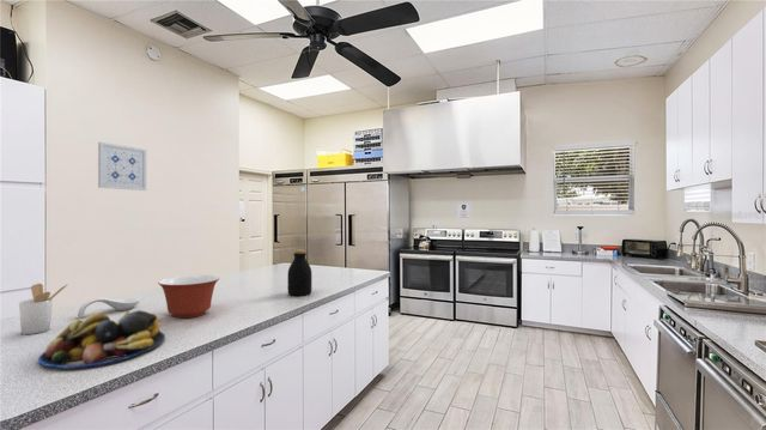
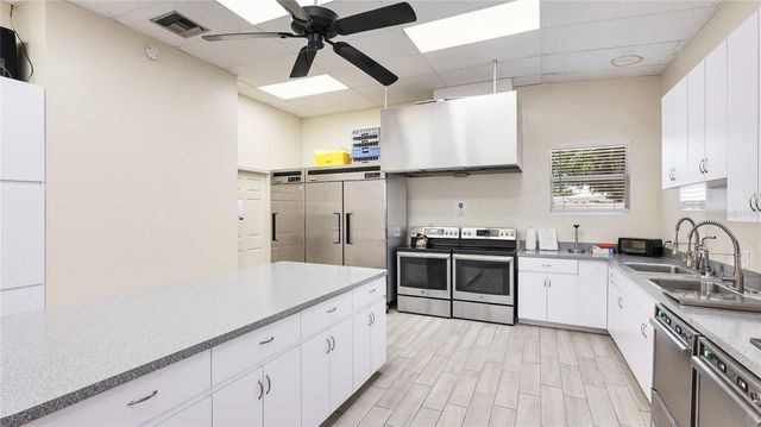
- fruit bowl (105, 329)
- mixing bowl (189, 296)
- spoon rest (110, 303)
- wall art (123, 166)
- utensil holder (44, 307)
- bottle (299, 272)
